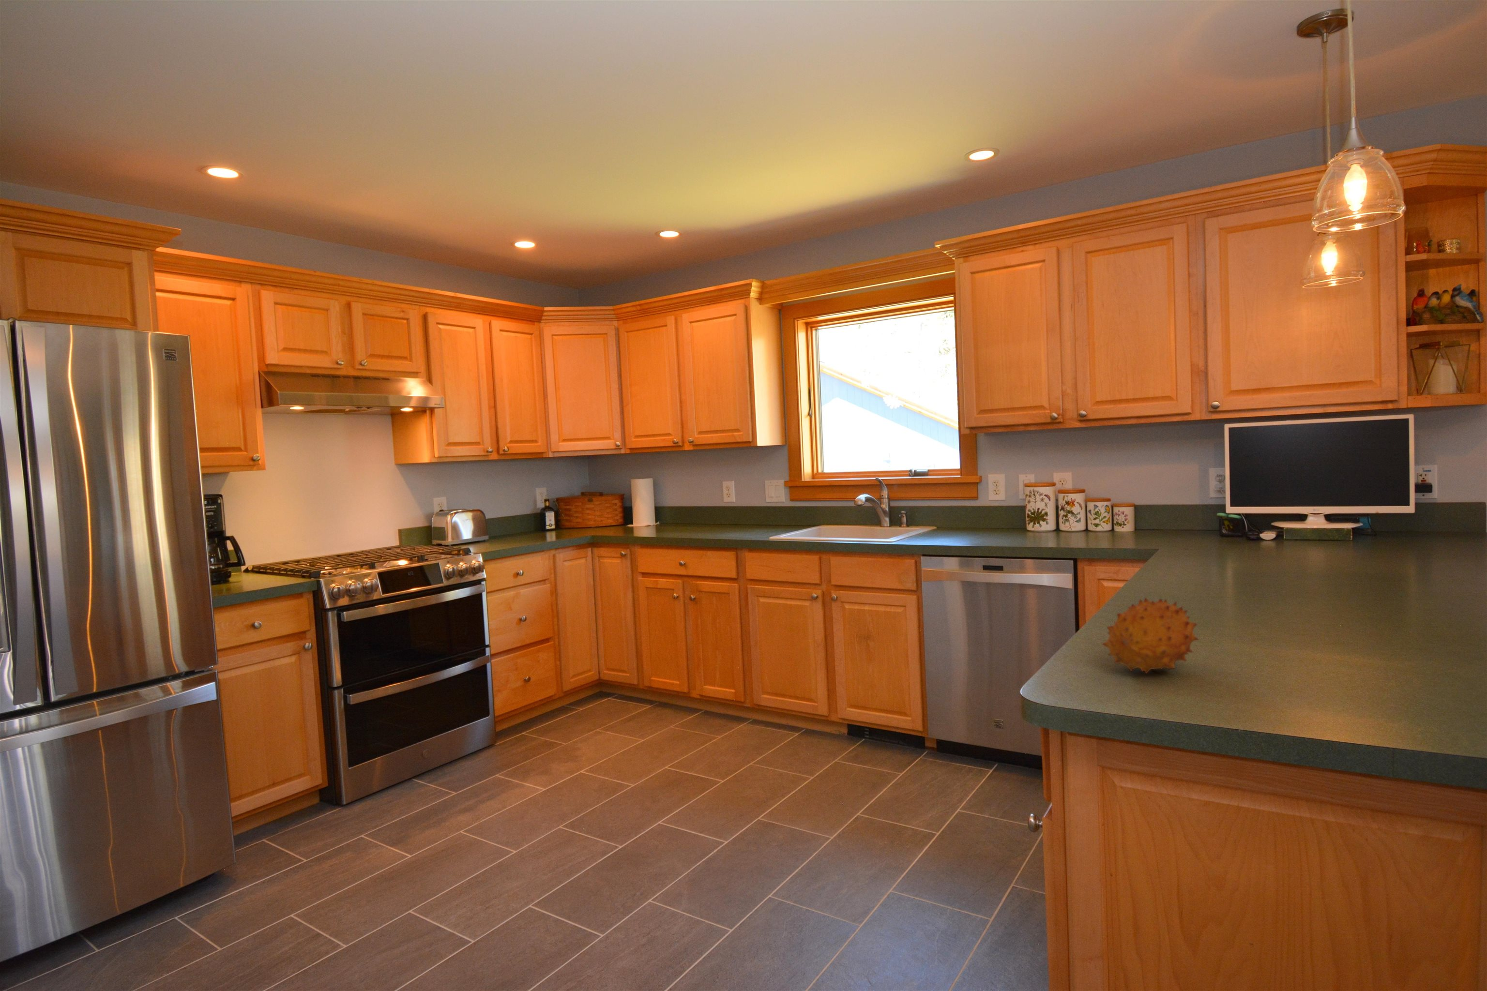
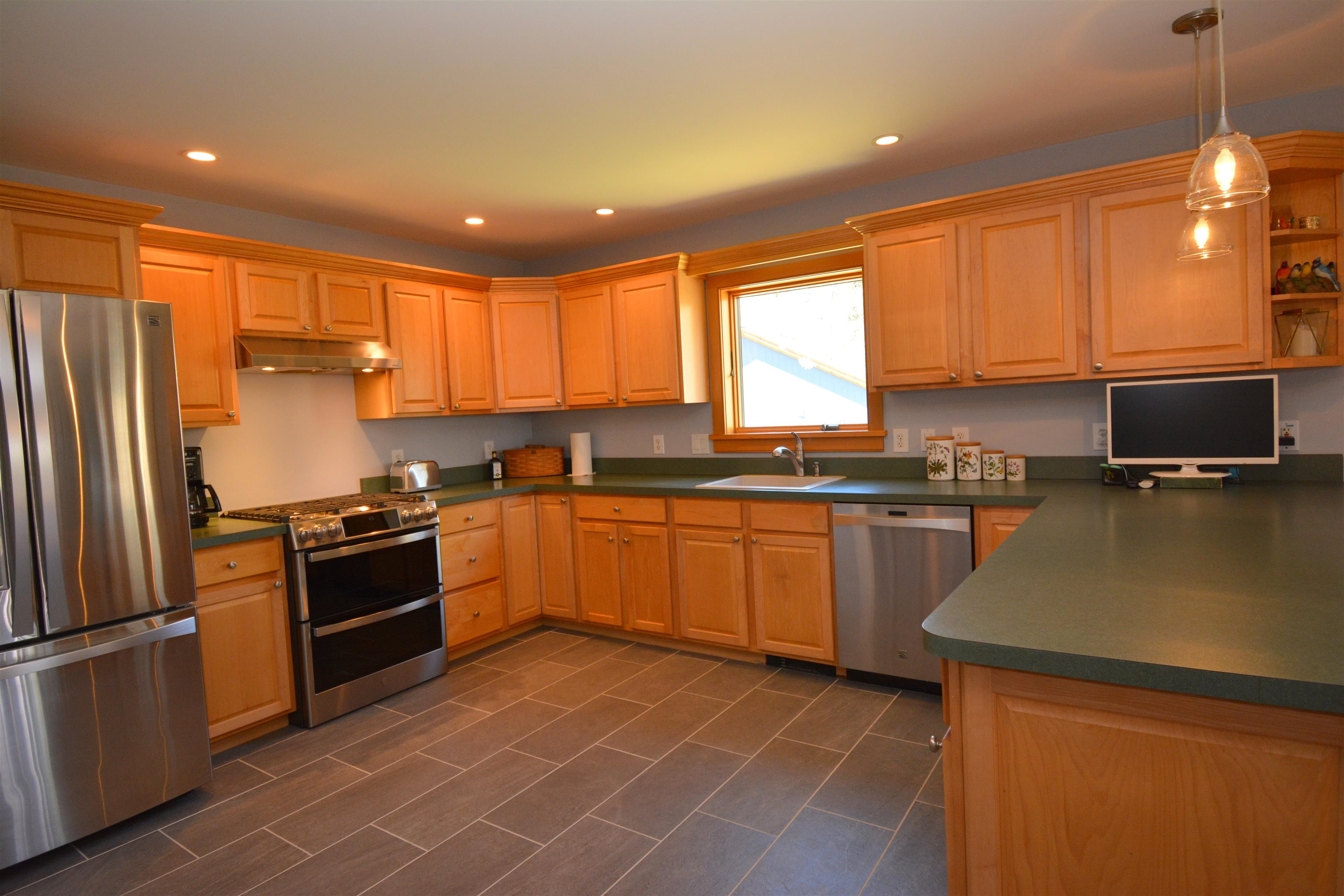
- fruit (1152, 634)
